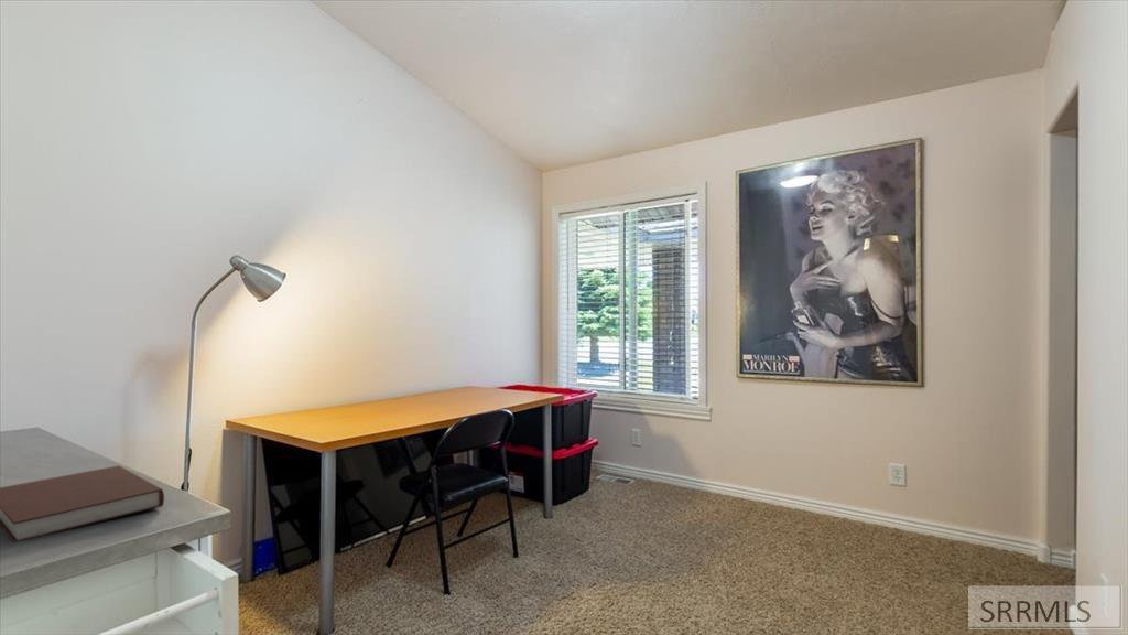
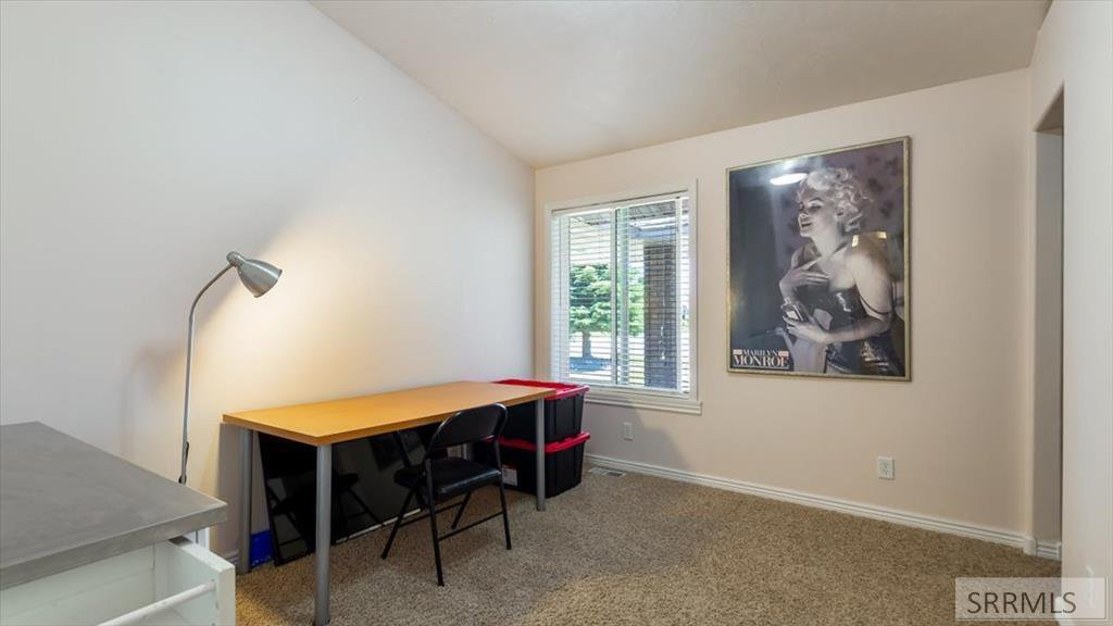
- notebook (75, 497)
